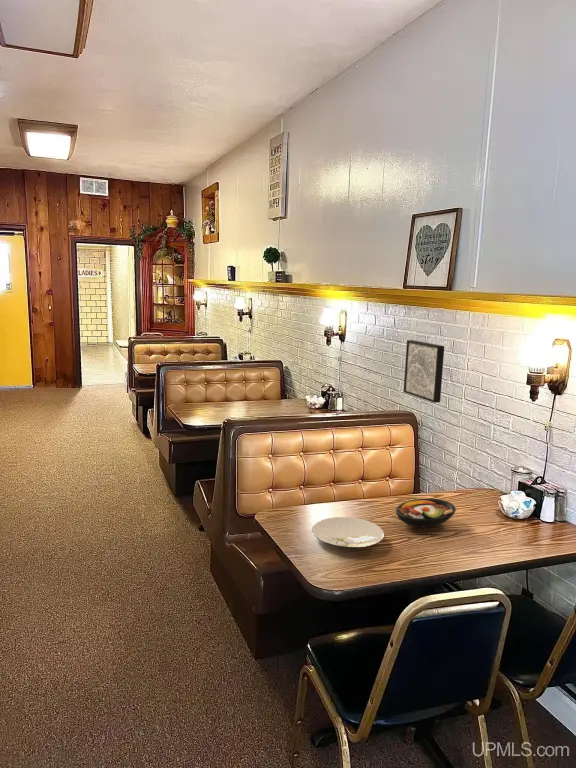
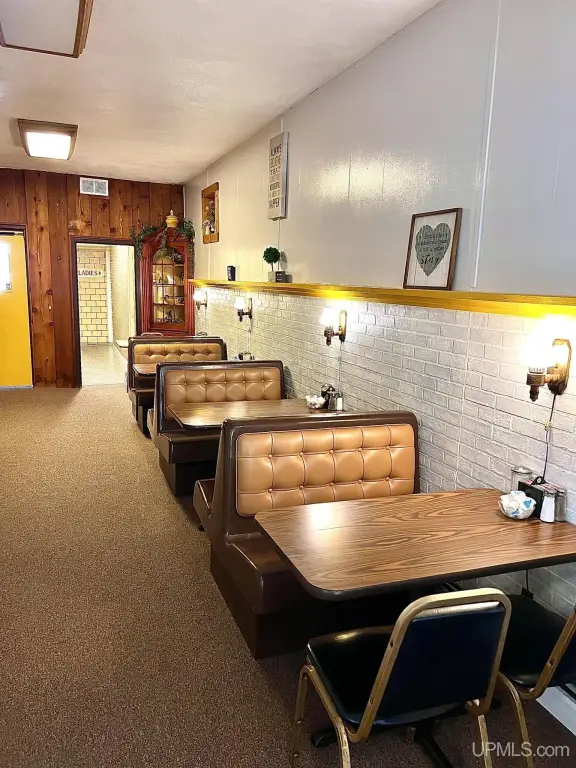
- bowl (425, 514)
- plate (347, 535)
- wall art (422, 370)
